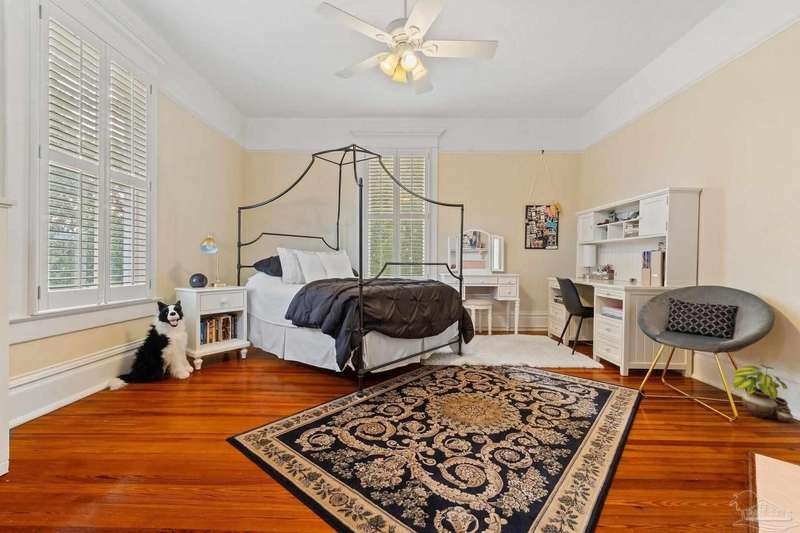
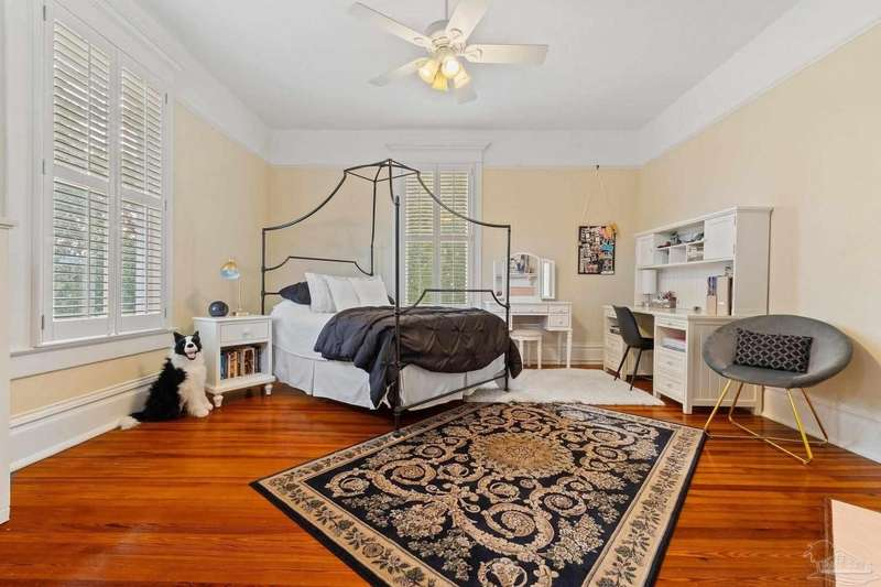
- potted plant (764, 391)
